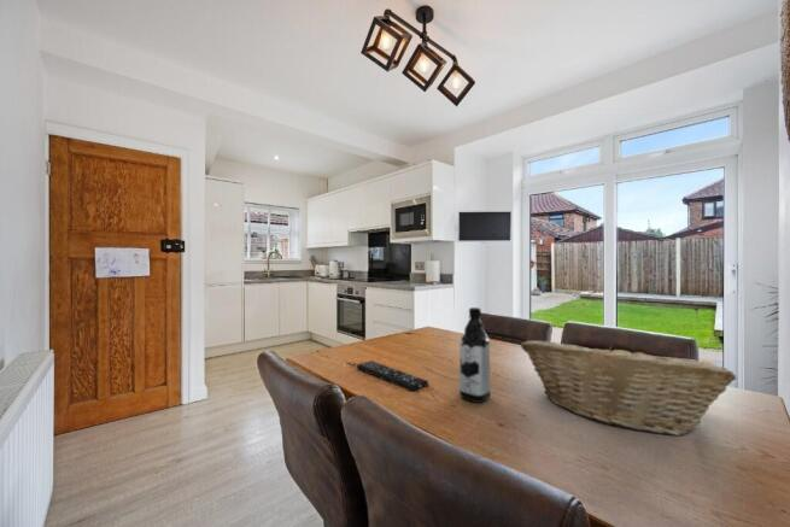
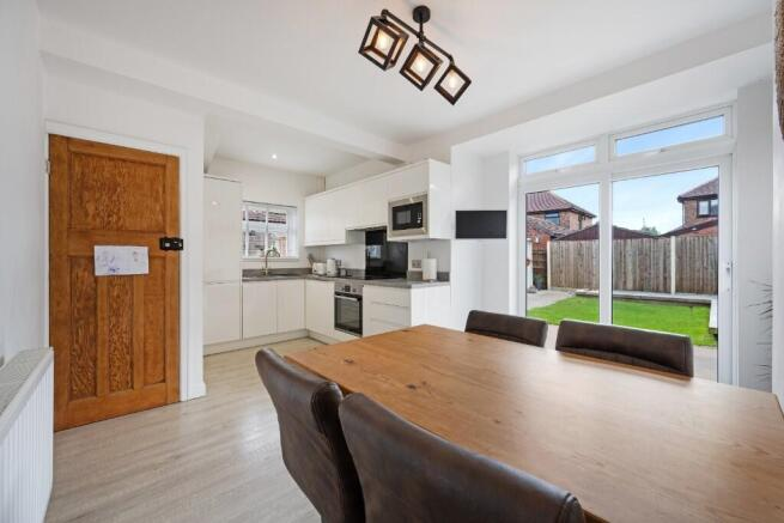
- water bottle (474, 352)
- remote control (390, 373)
- fruit basket (611, 373)
